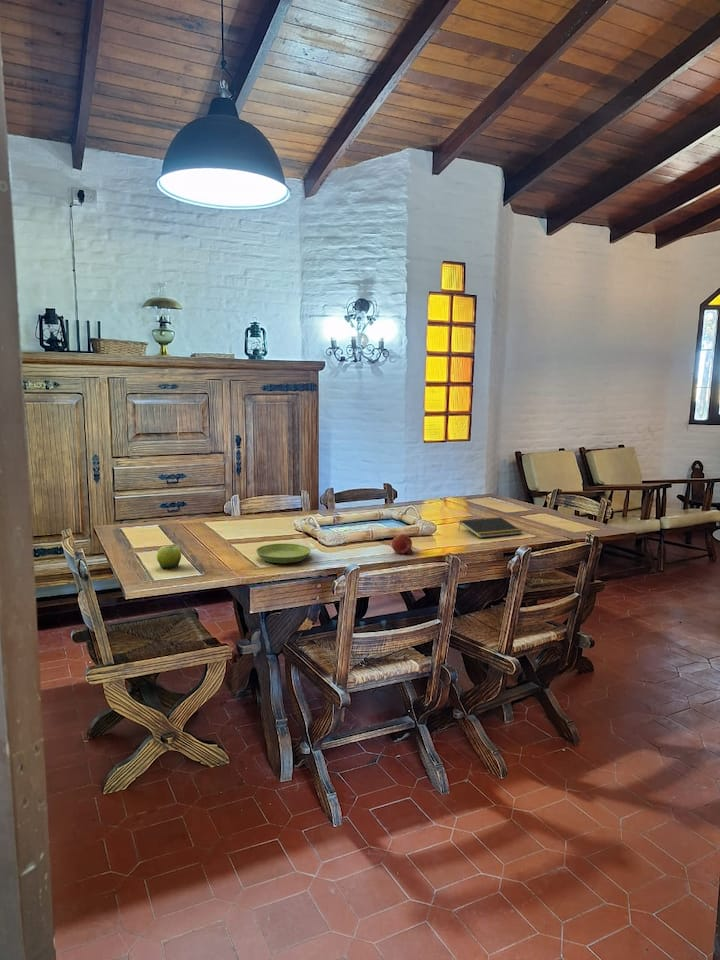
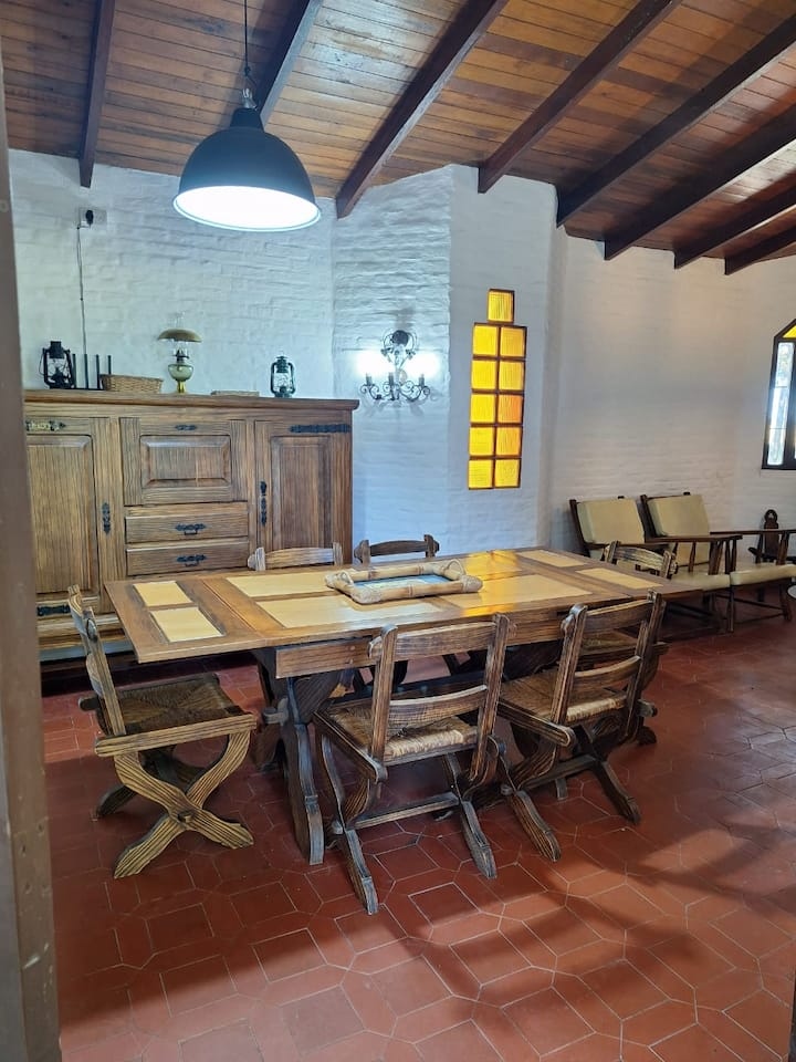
- notepad (490, 527)
- fruit (169, 555)
- saucer (283, 553)
- fruit (402, 544)
